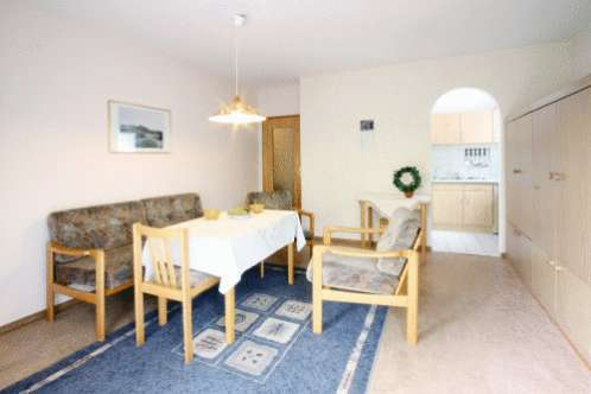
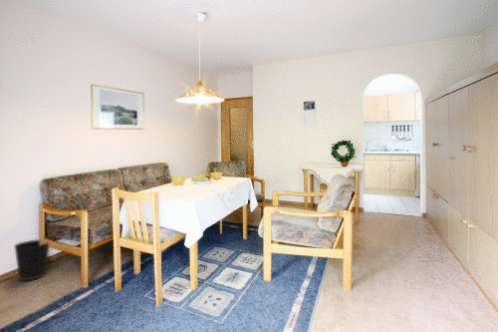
+ wastebasket (32, 259)
